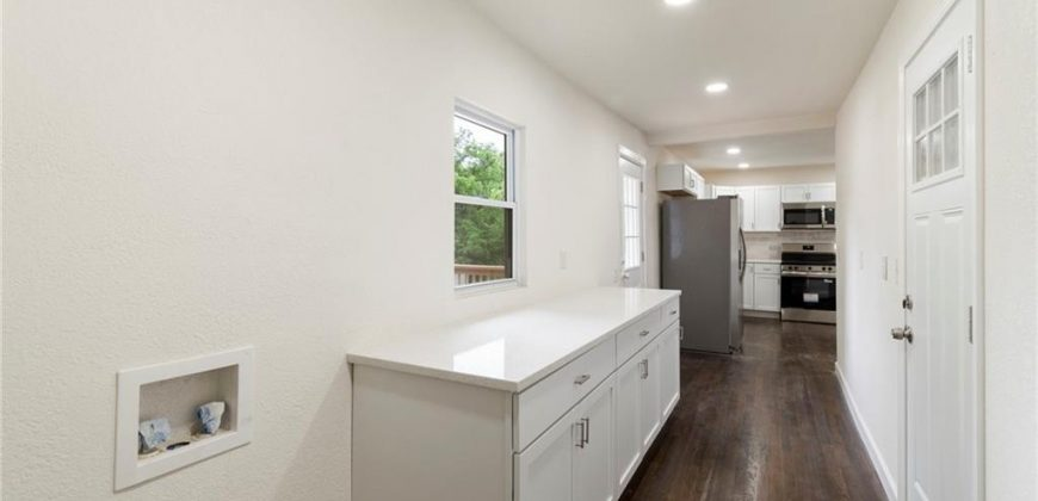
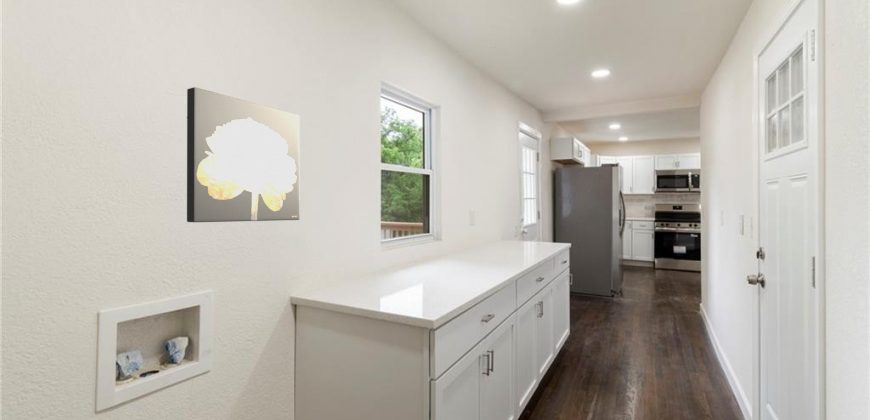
+ wall art (249, 162)
